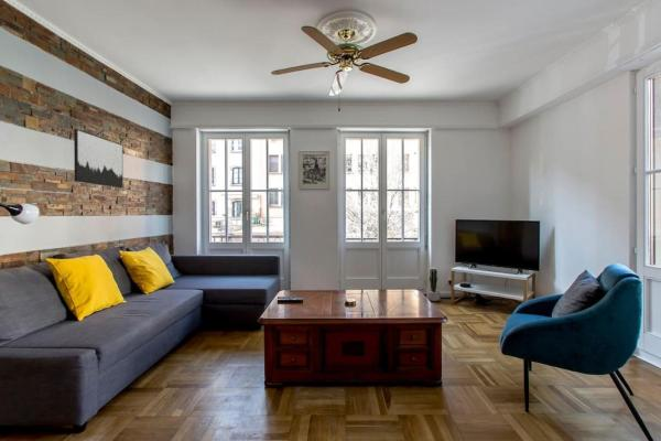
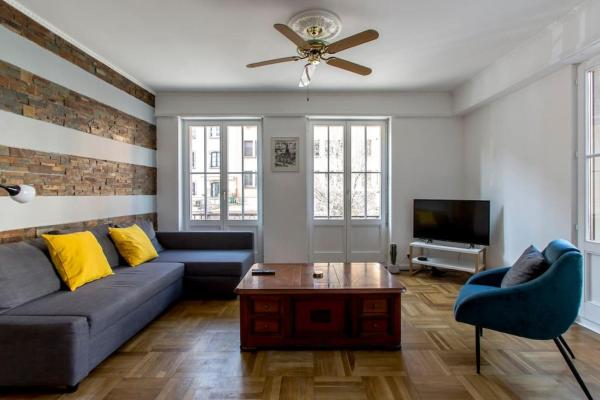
- wall art (100, 161)
